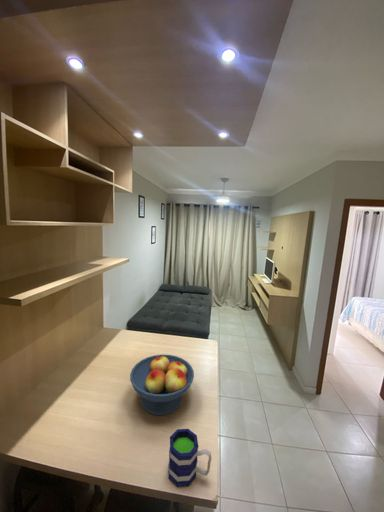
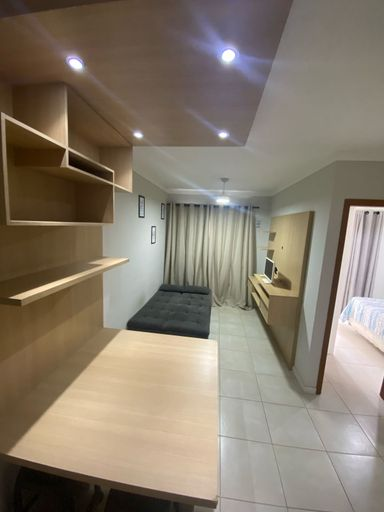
- fruit bowl (162, 380)
- mug (189, 458)
